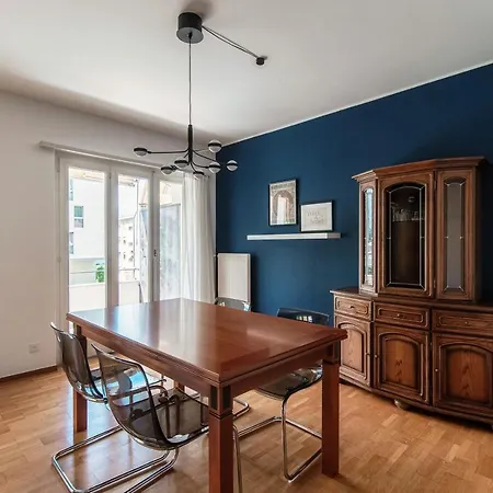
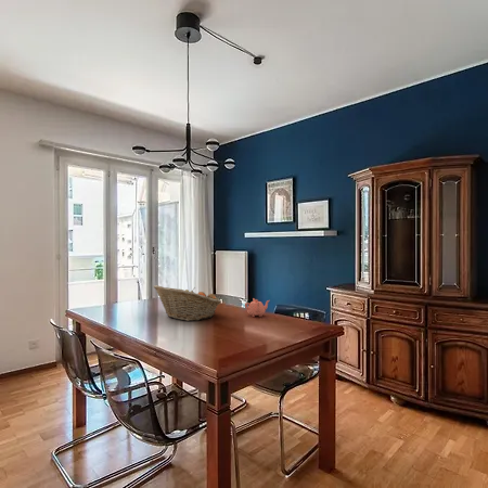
+ fruit basket (187, 299)
+ teapot (257, 307)
